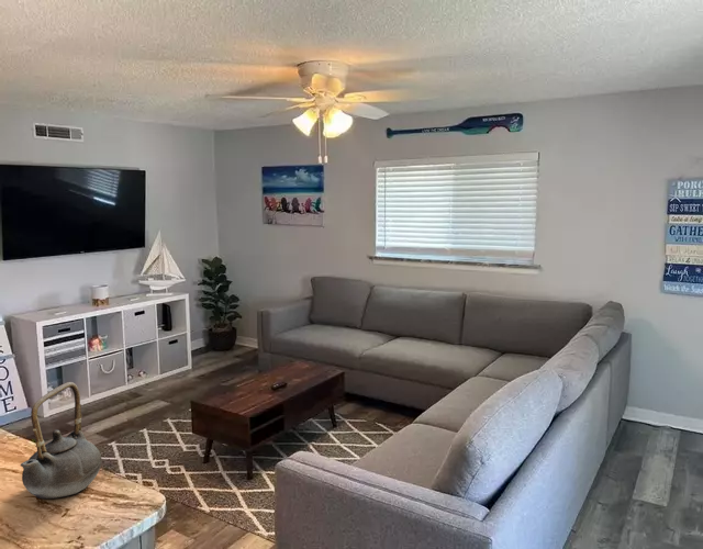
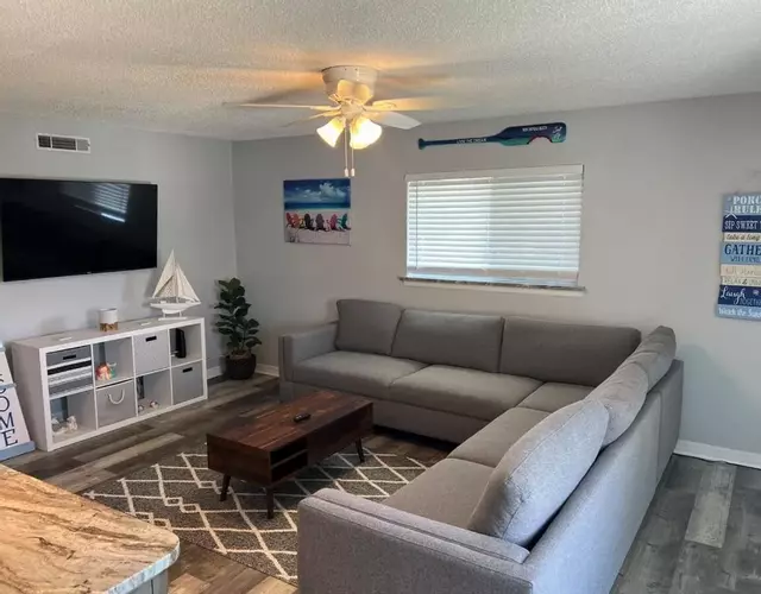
- teapot (59, 438)
